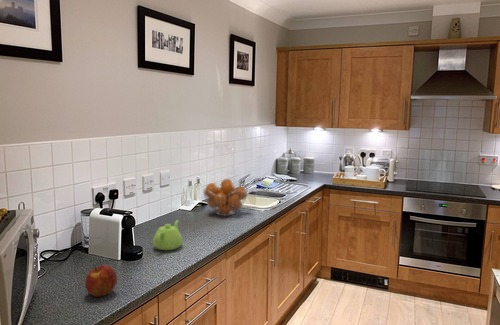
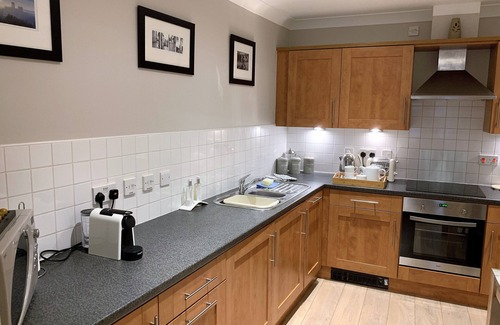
- fruit basket (225, 196)
- teapot (168, 235)
- apple (101, 279)
